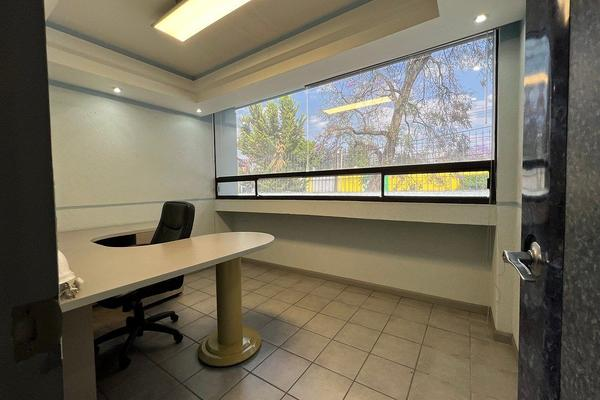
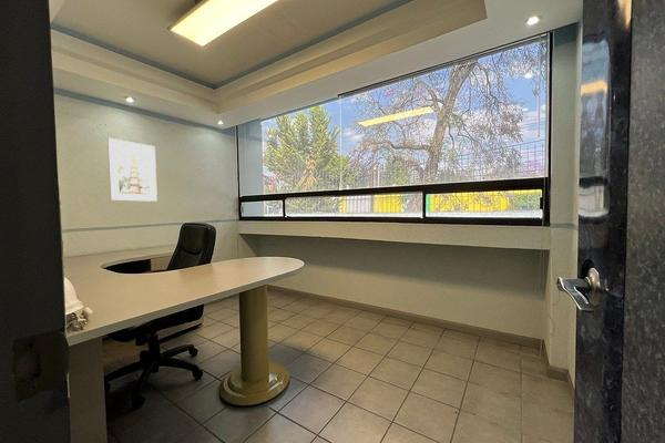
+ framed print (133, 172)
